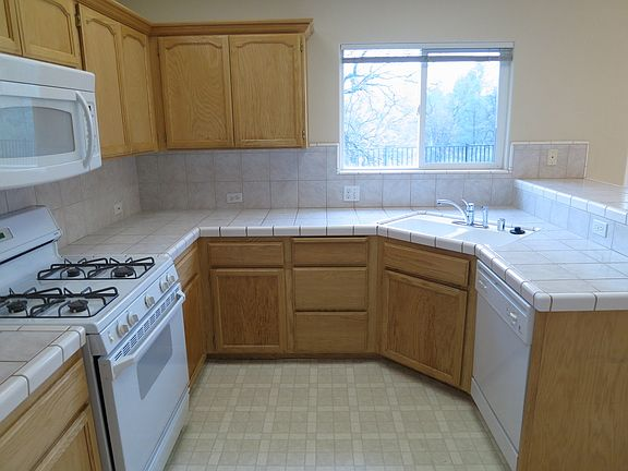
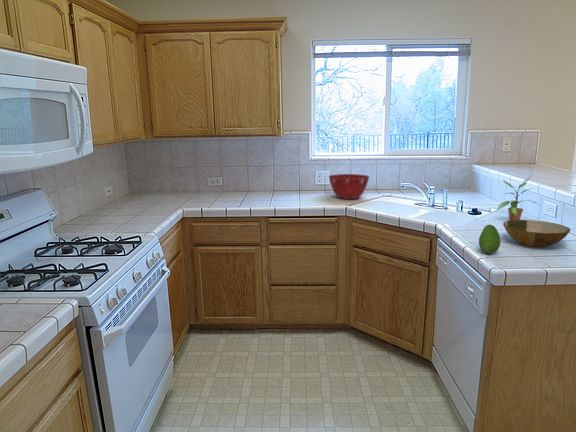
+ bowl (534, 235)
+ mixing bowl (348, 186)
+ potted plant (517, 198)
+ fruit (489, 239)
